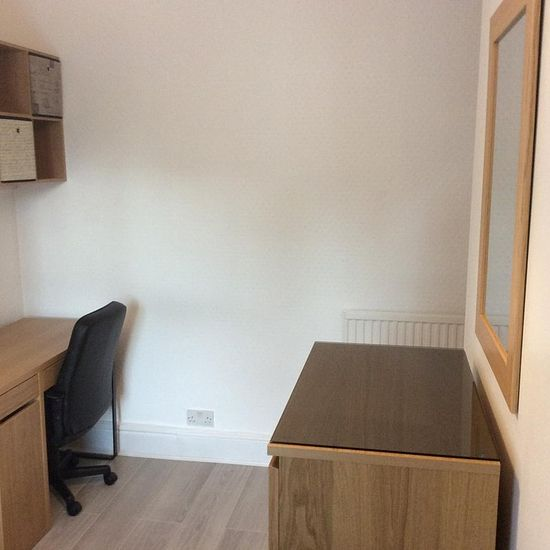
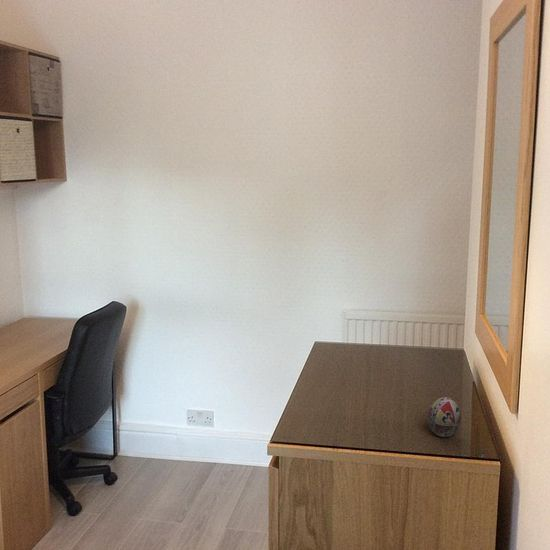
+ decorative egg (444, 416)
